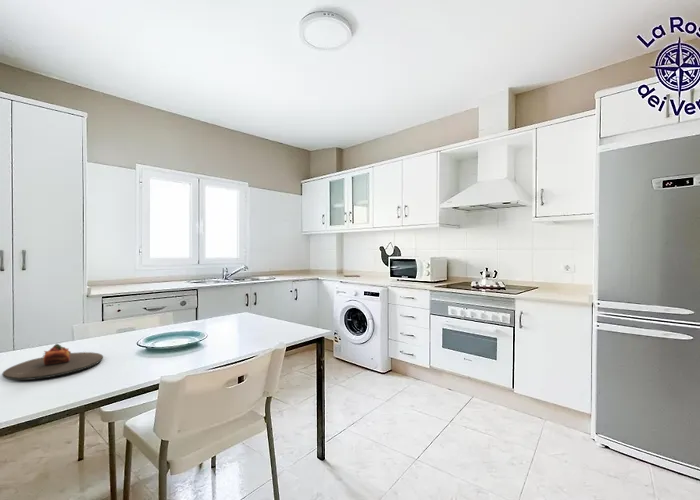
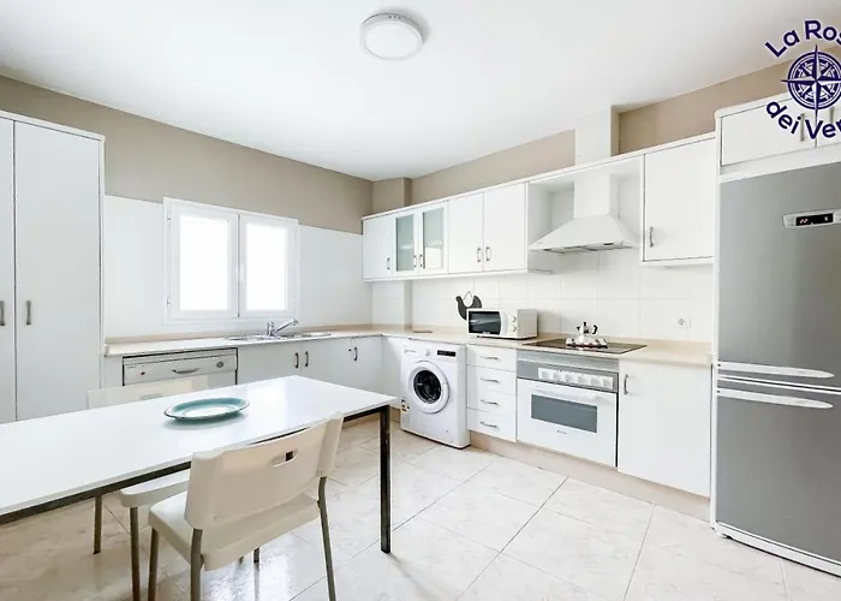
- plate (56, 355)
